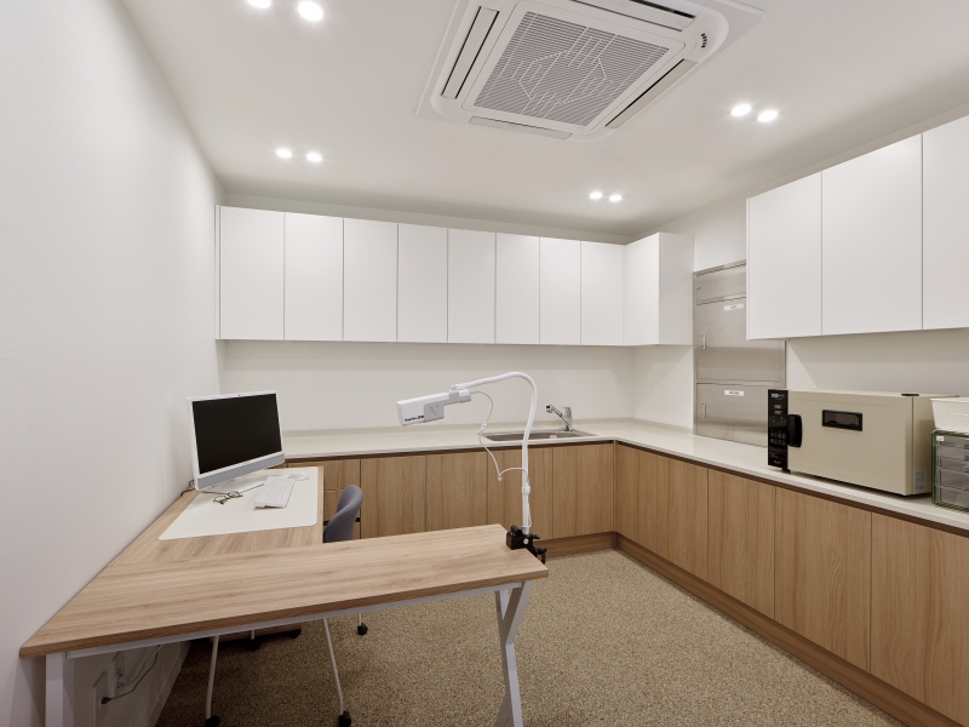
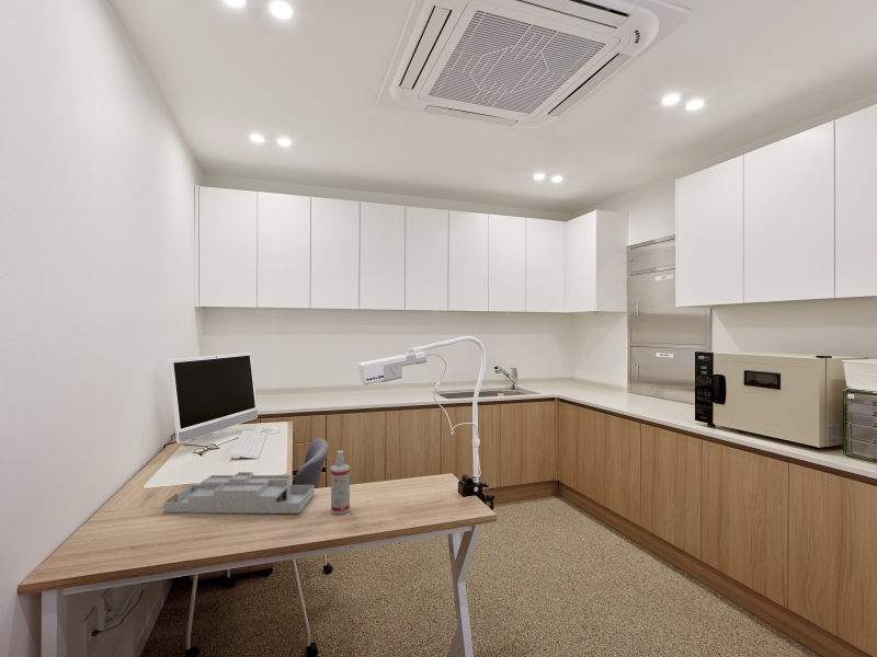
+ desk organizer (242, 491)
+ spray bottle (340, 480)
